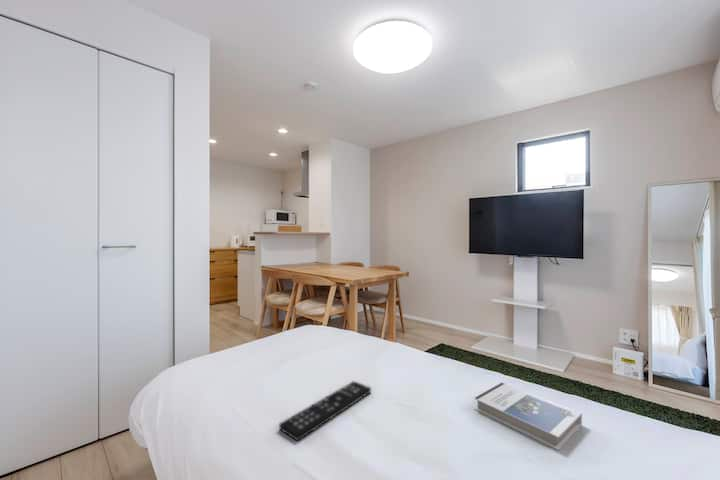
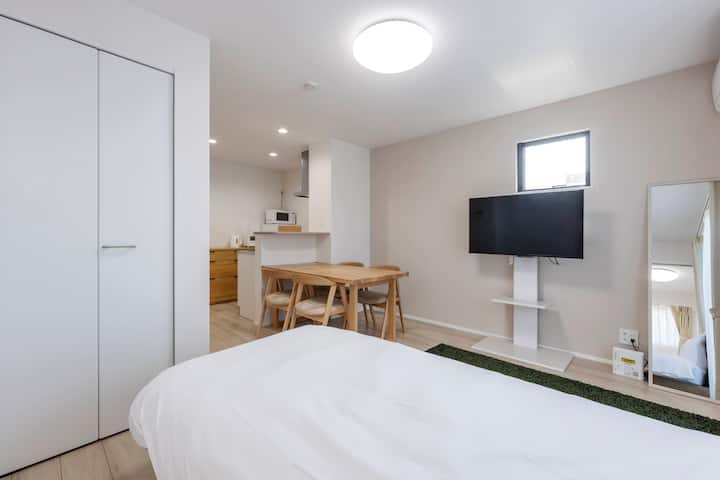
- hardback book (525, 410)
- remote control (330, 405)
